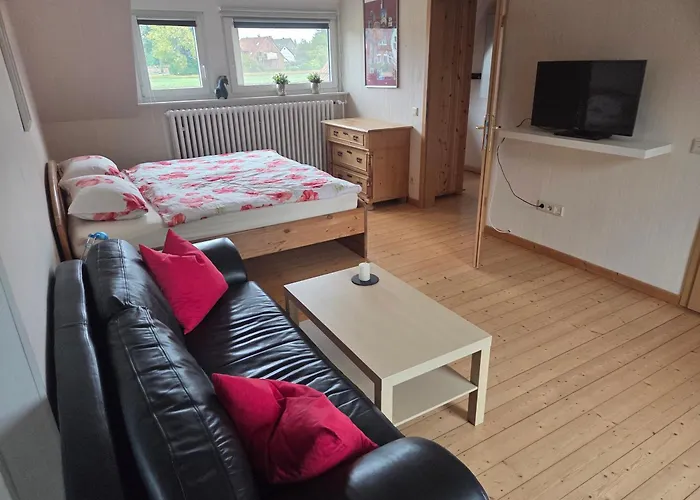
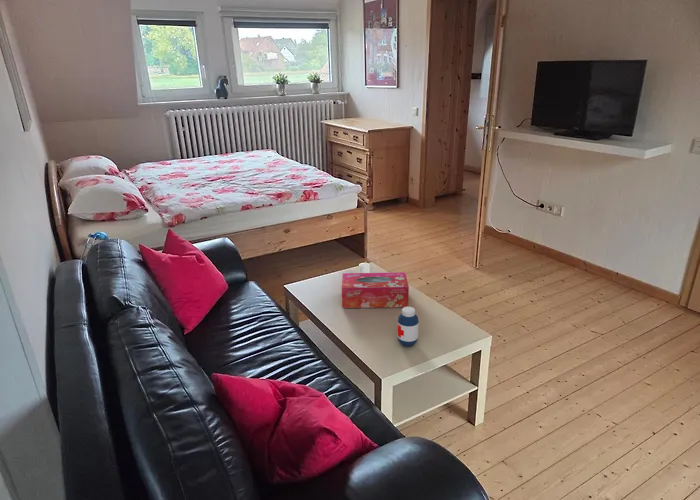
+ medicine bottle (408, 326)
+ tissue box (374, 289)
